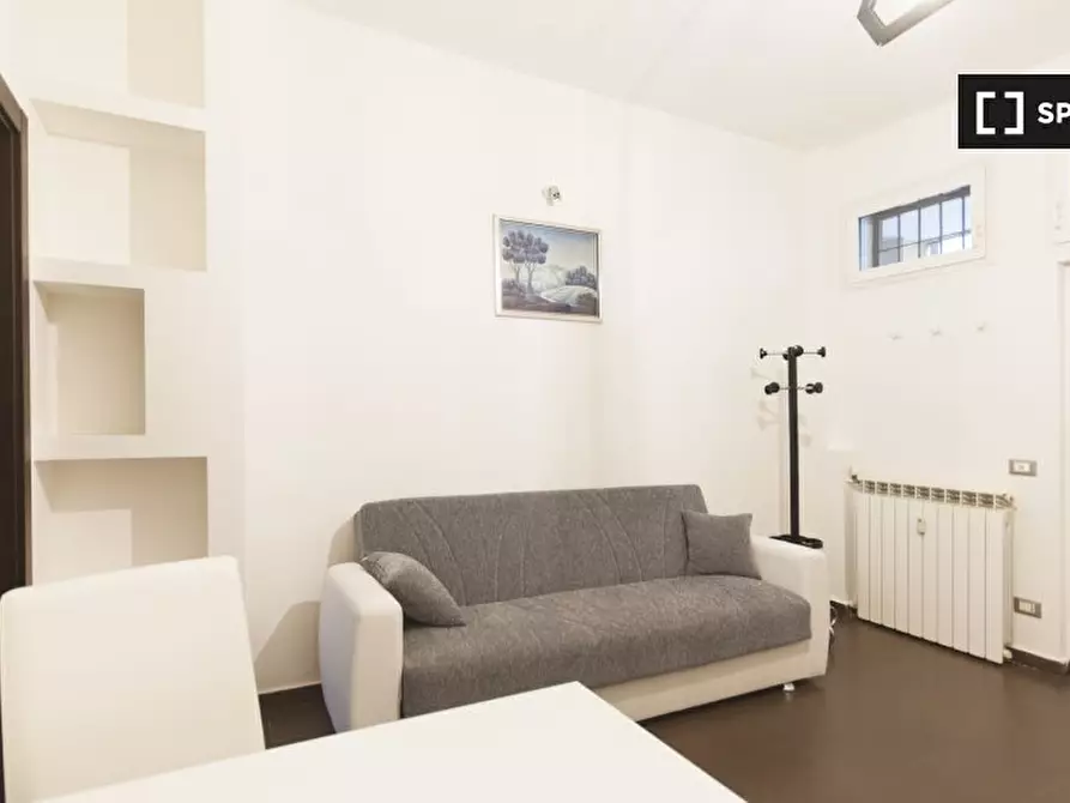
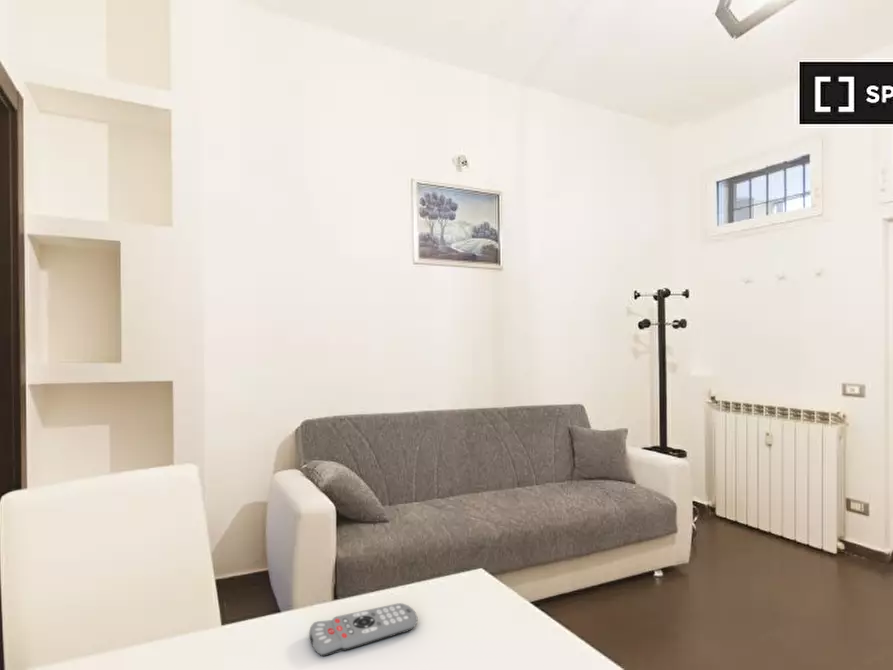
+ remote control (365, 627)
